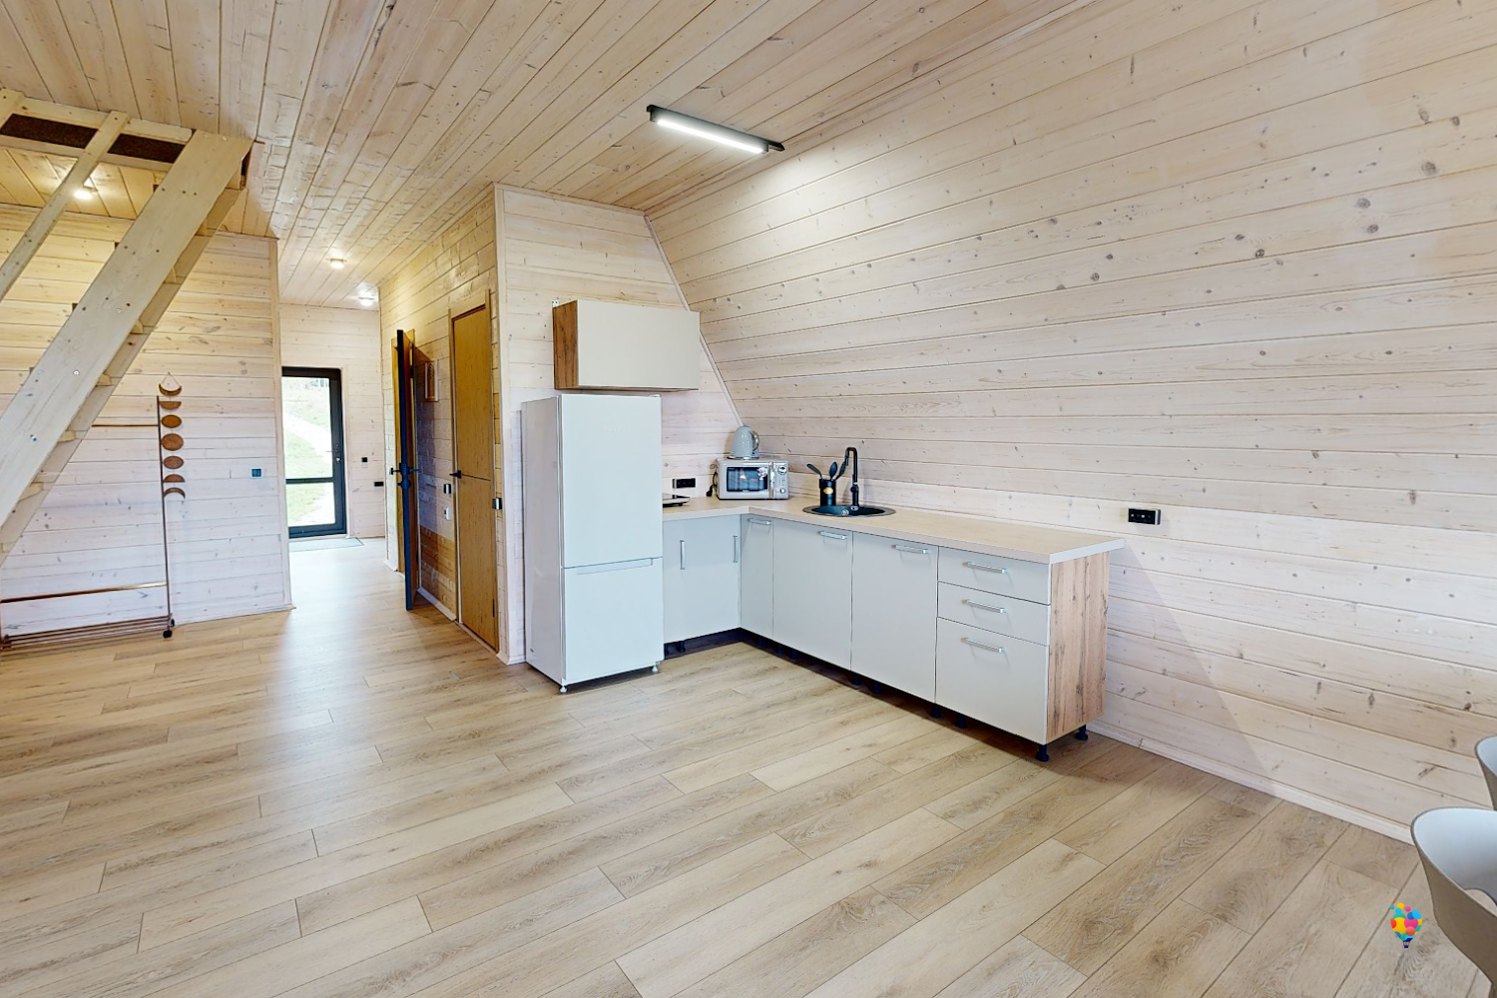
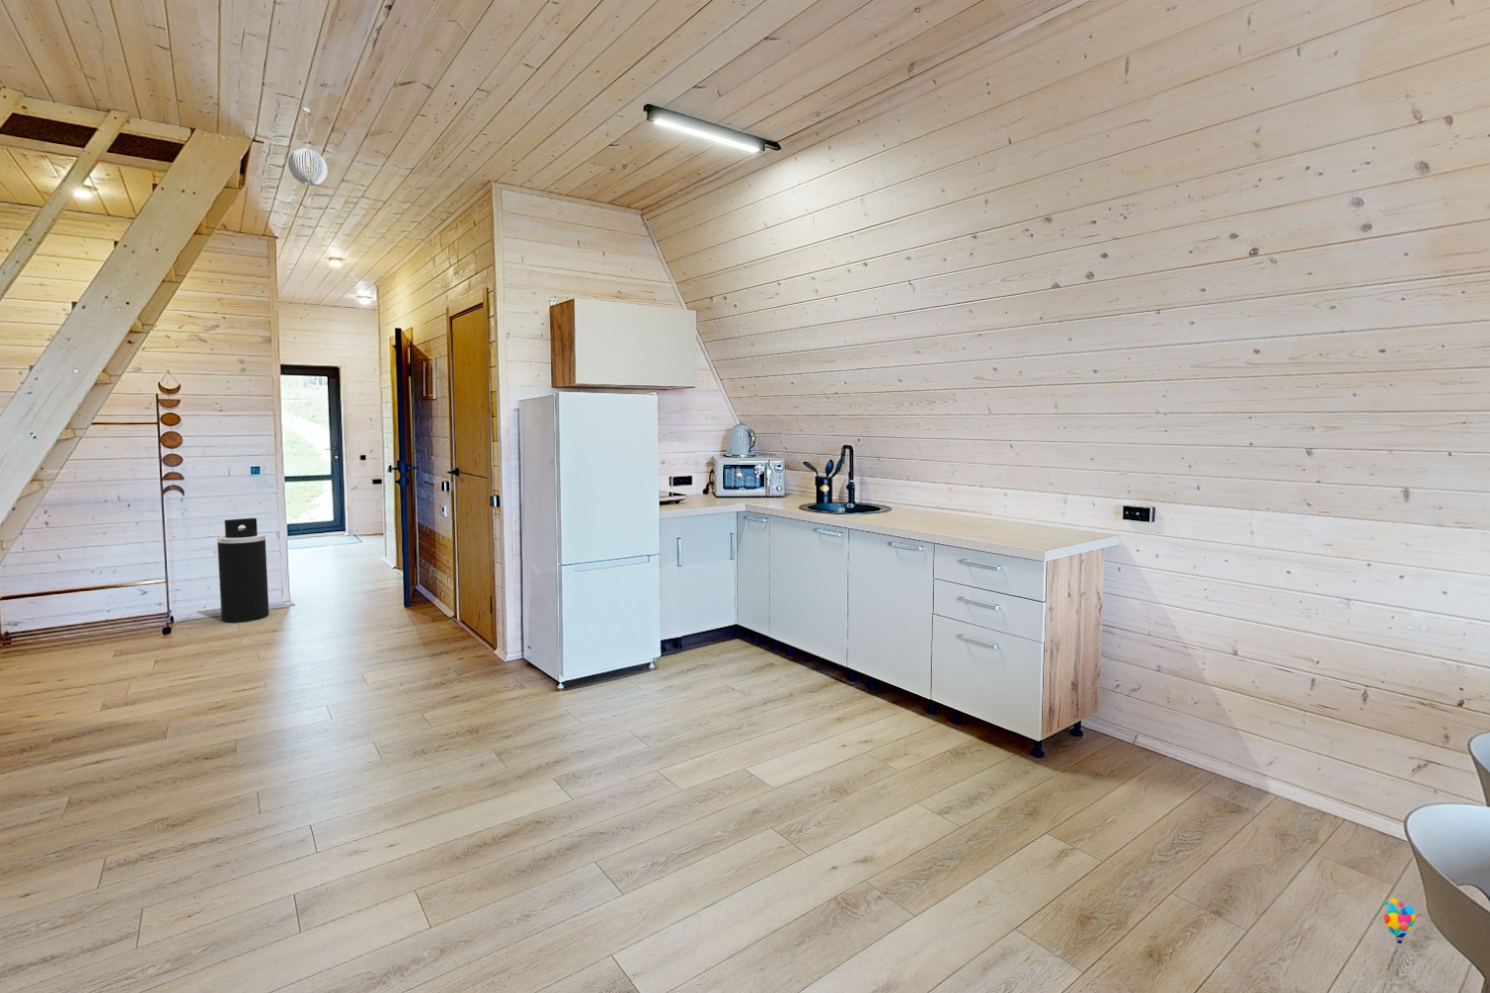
+ pendant light (307, 146)
+ trash can (243, 569)
